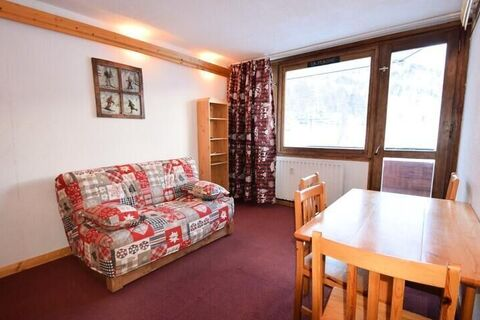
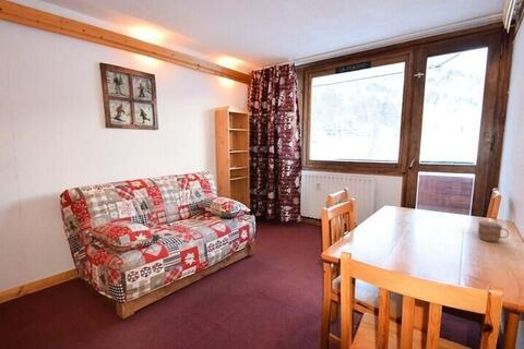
+ mug (492, 232)
